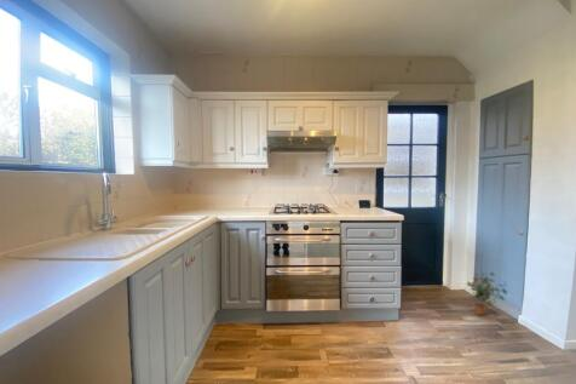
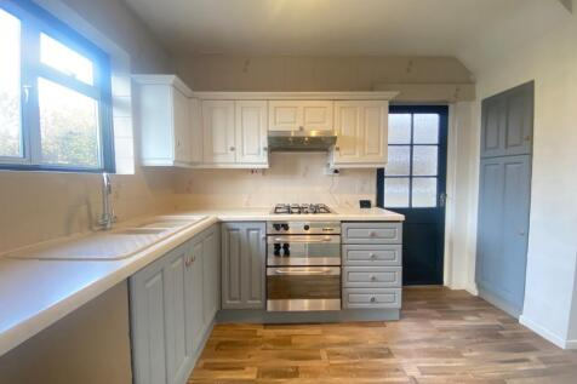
- potted plant (480, 292)
